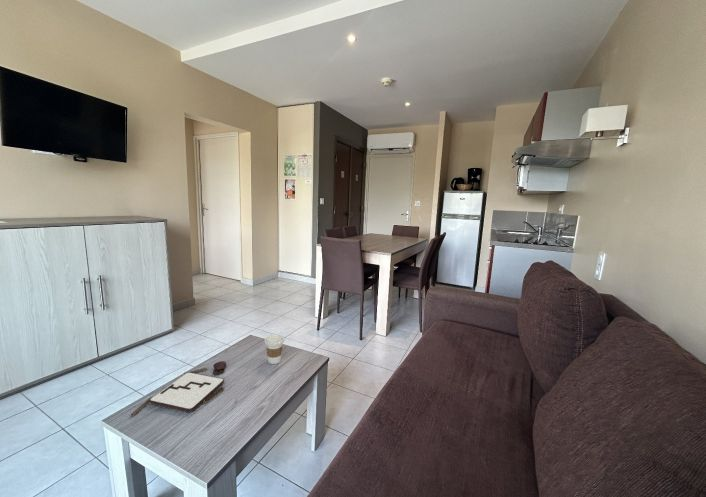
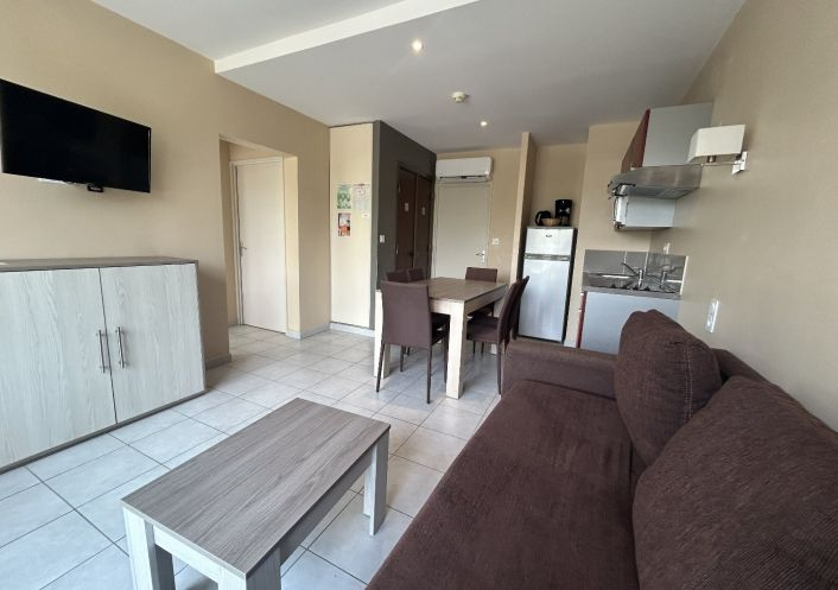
- board game (194, 386)
- coffee cup (274, 348)
